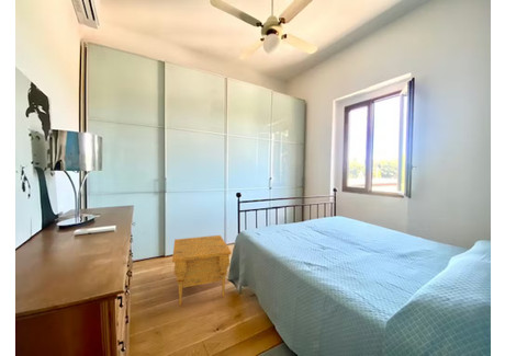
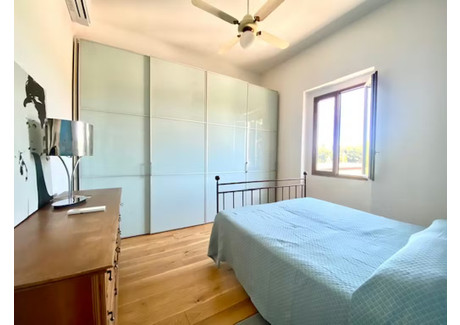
- nightstand (200, 266)
